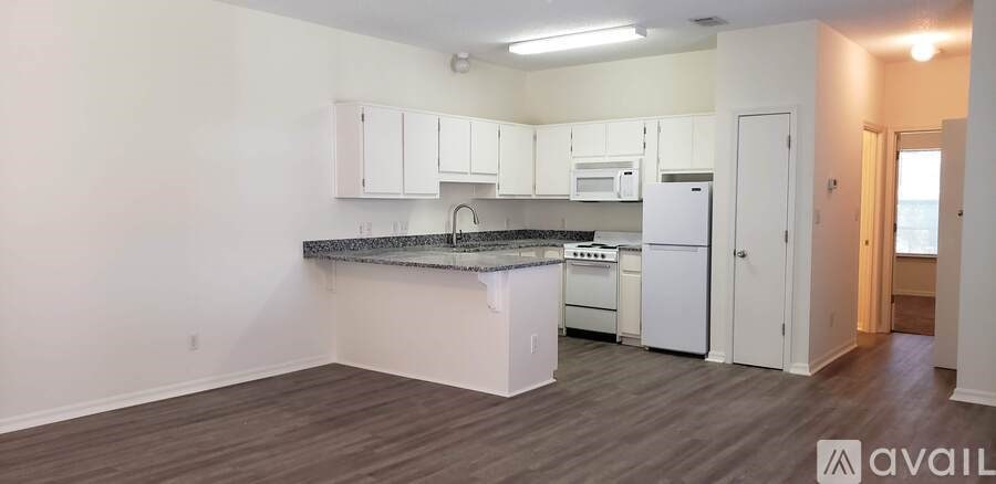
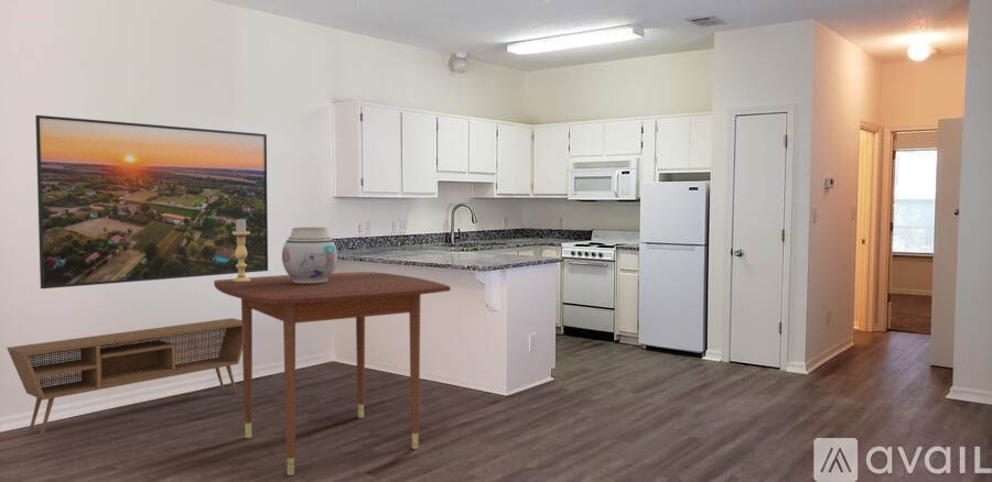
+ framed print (165, 202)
+ candle holder (240, 249)
+ vase (310, 254)
+ media console (141, 371)
+ dining table (357, 363)
